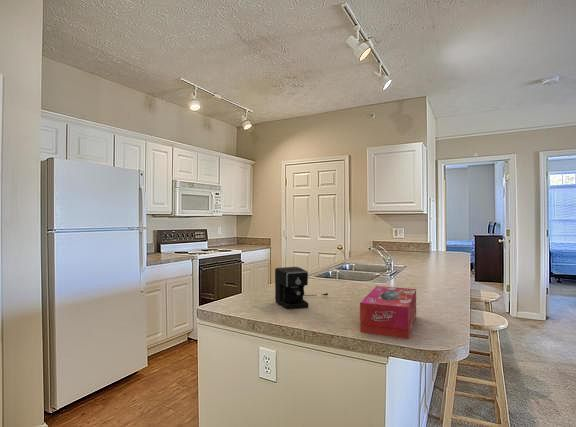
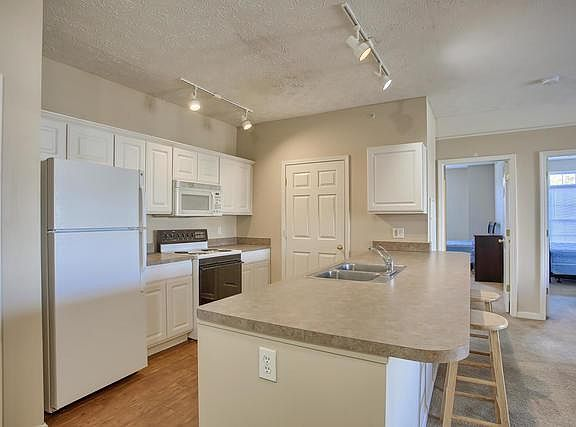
- coffee maker (307, 284)
- tissue box (390, 309)
